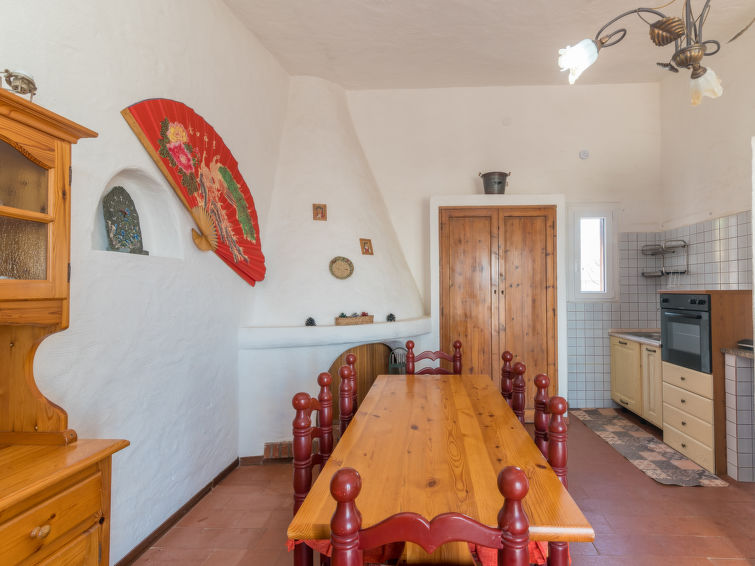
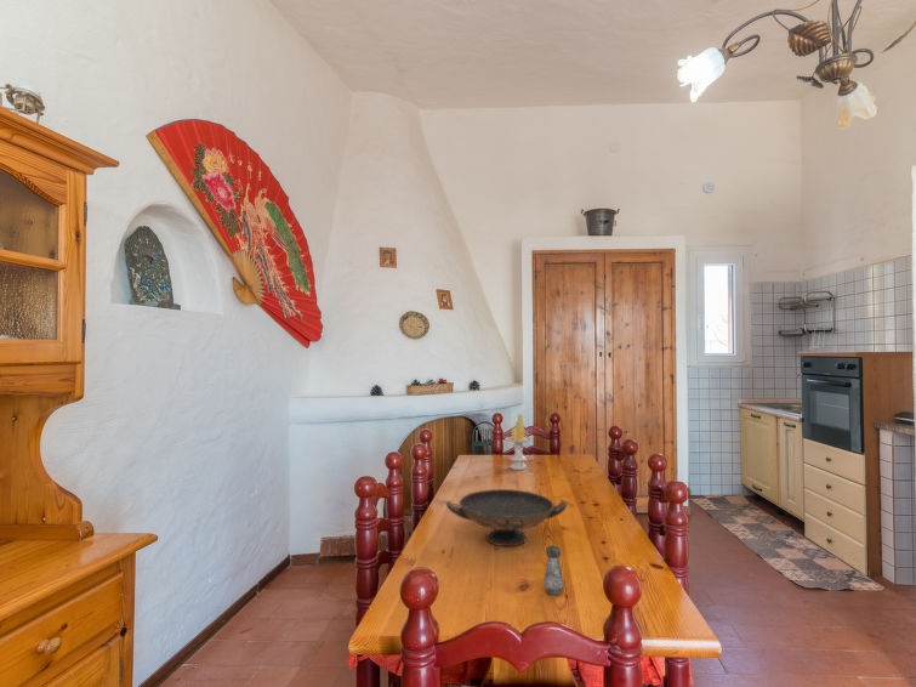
+ candle (518, 439)
+ decorative bowl (506, 519)
+ salt shaker (553, 569)
